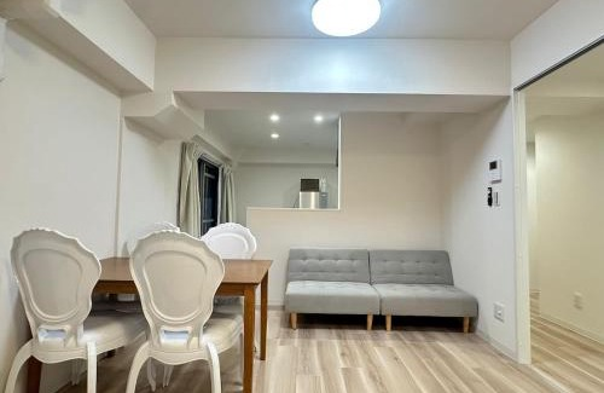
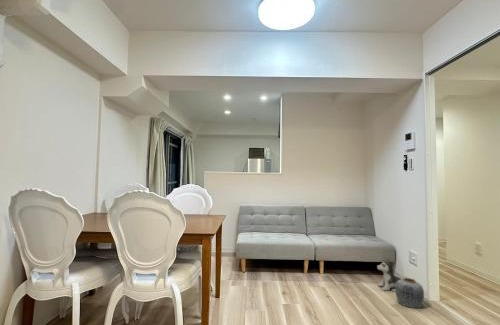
+ vase (409, 291)
+ plush toy (392, 273)
